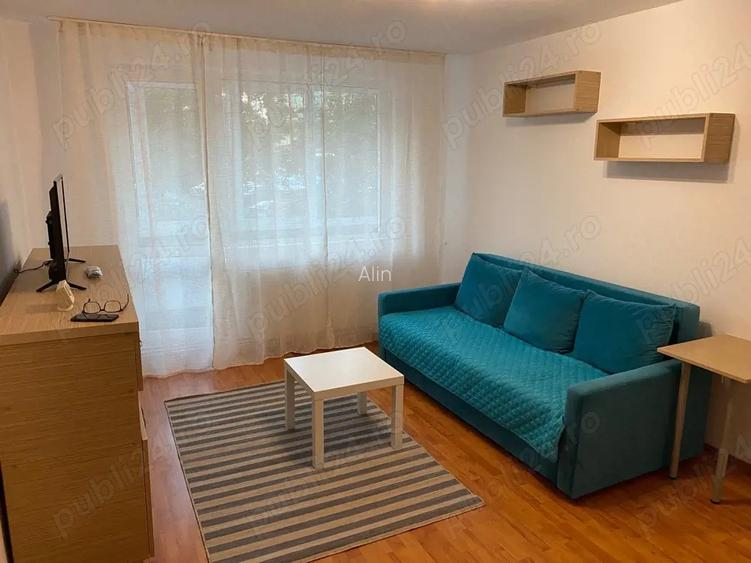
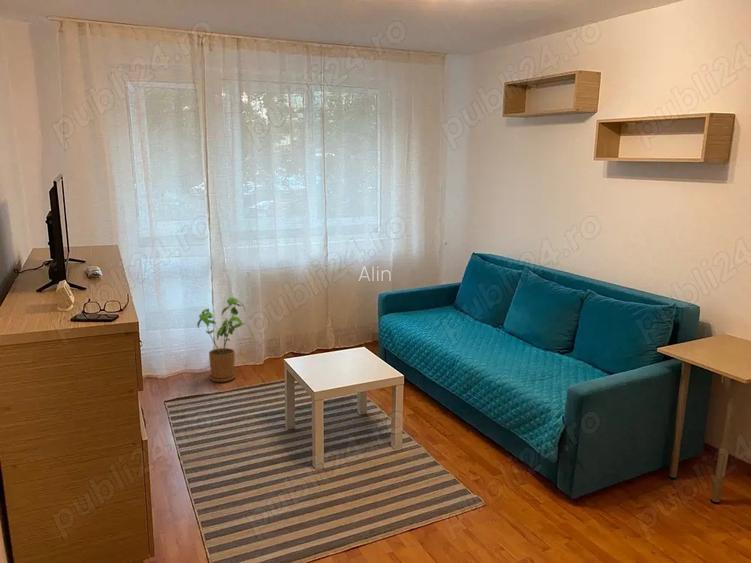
+ house plant (224, 339)
